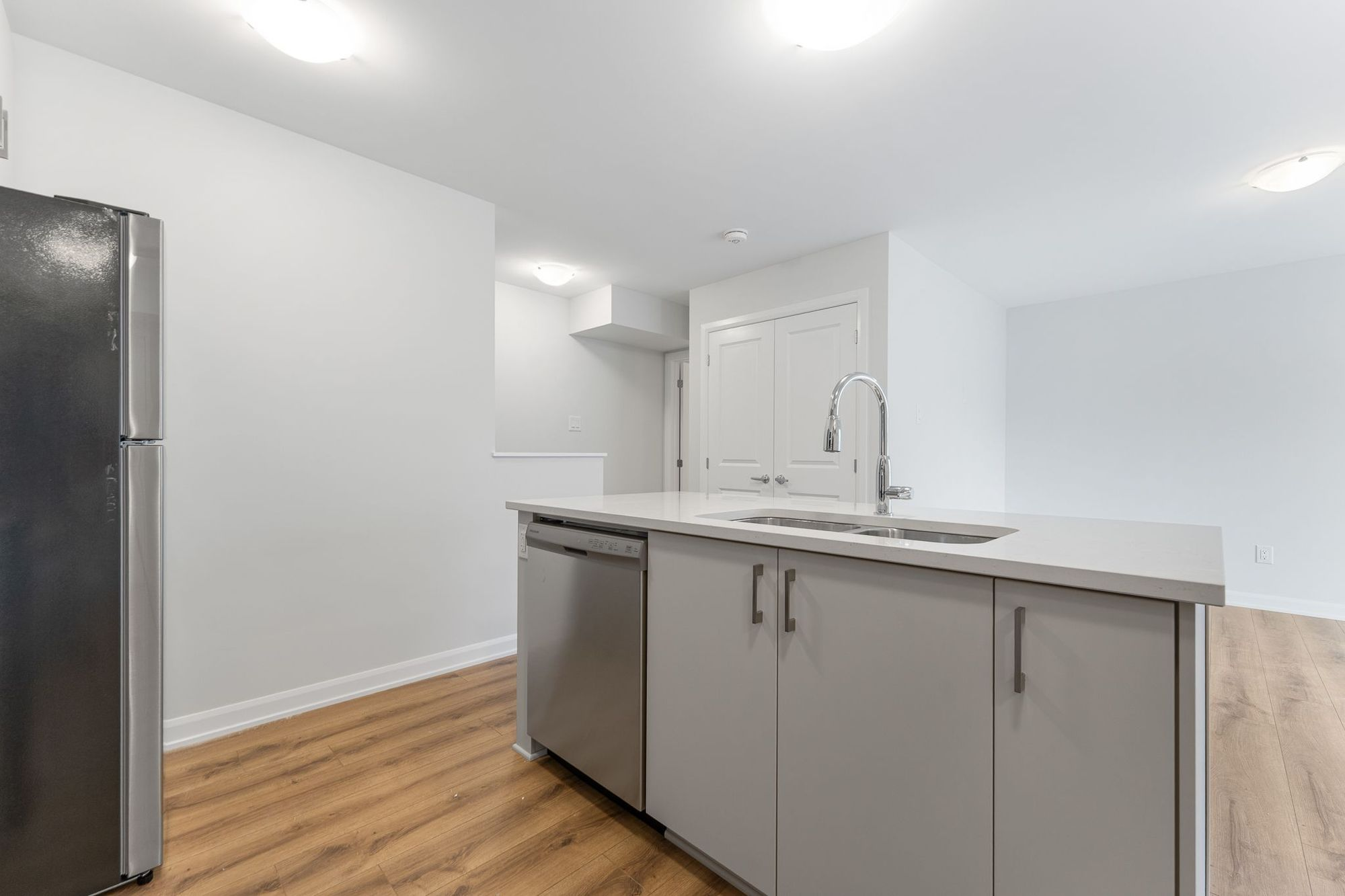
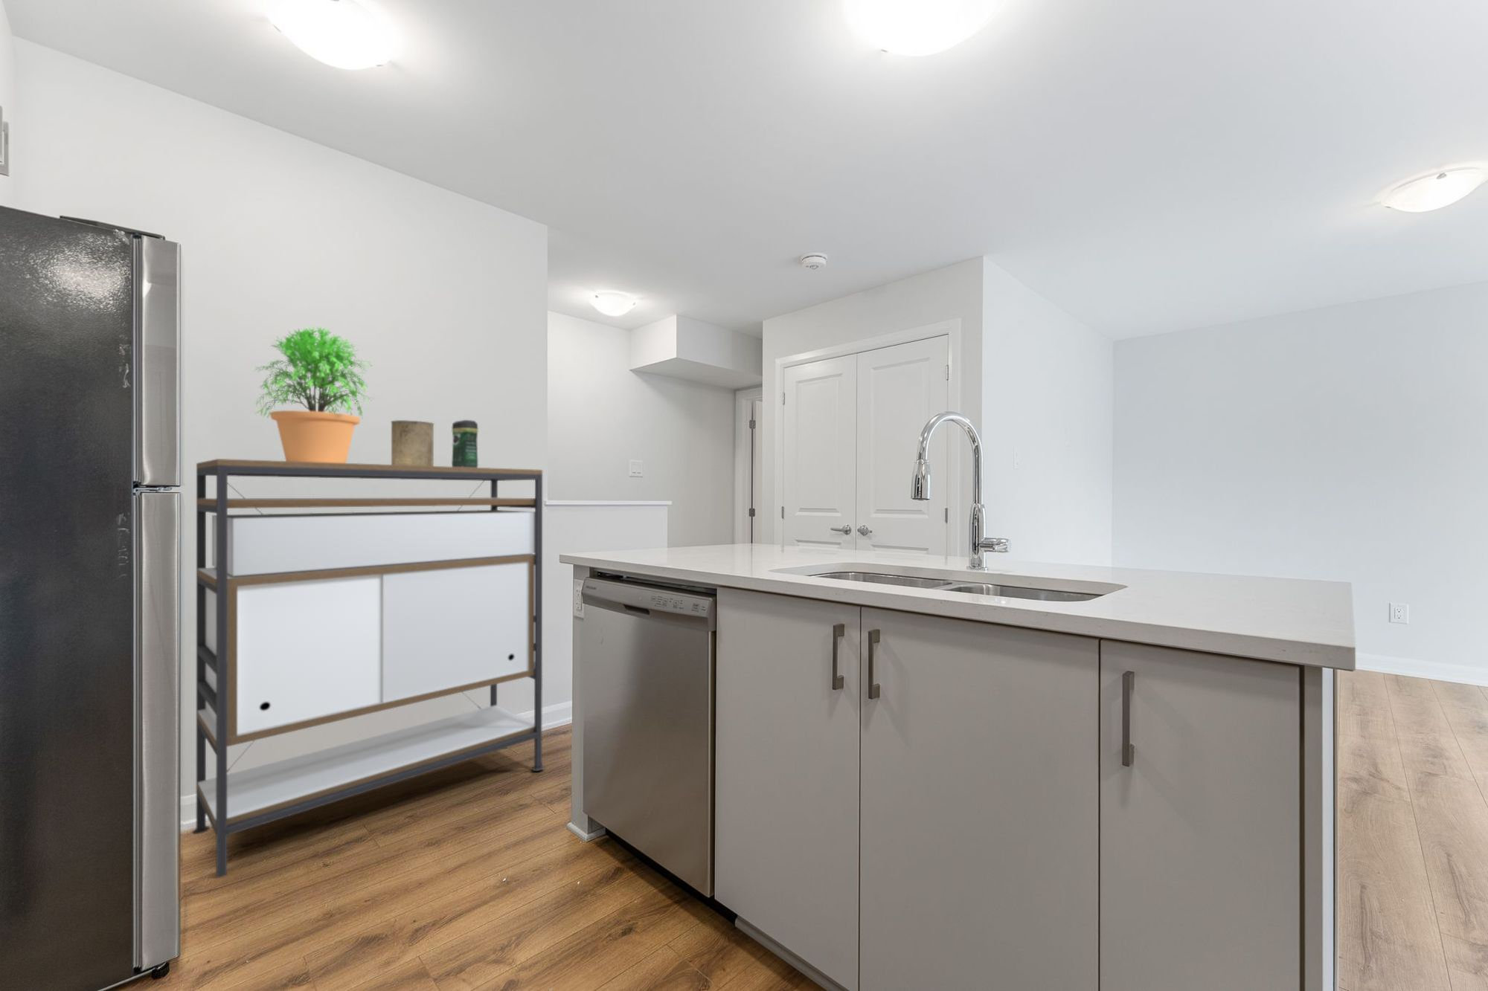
+ potted plant (314, 395)
+ shelving unit (387, 632)
+ coffee jar (465, 444)
+ tin can (413, 445)
